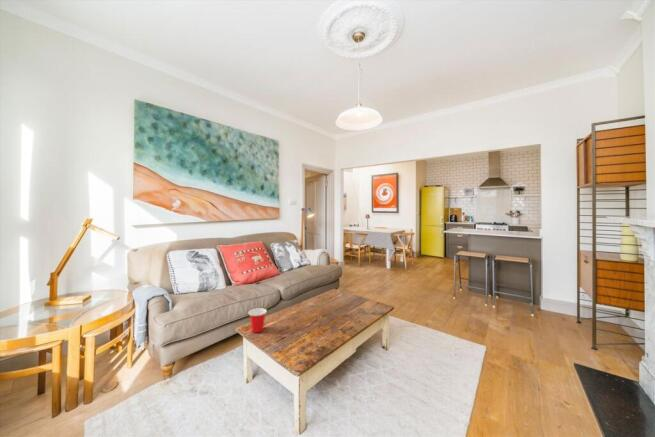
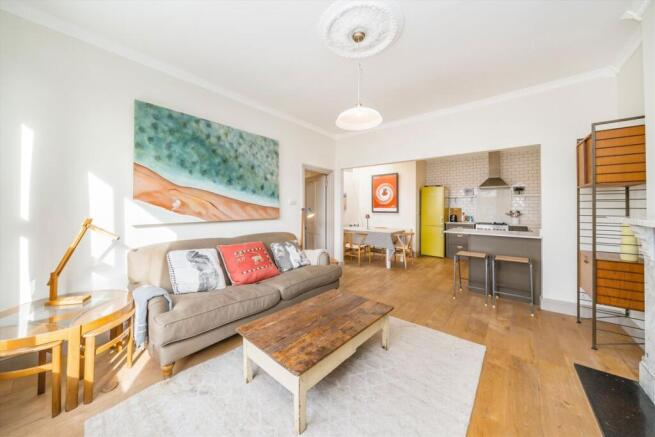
- cup (257, 320)
